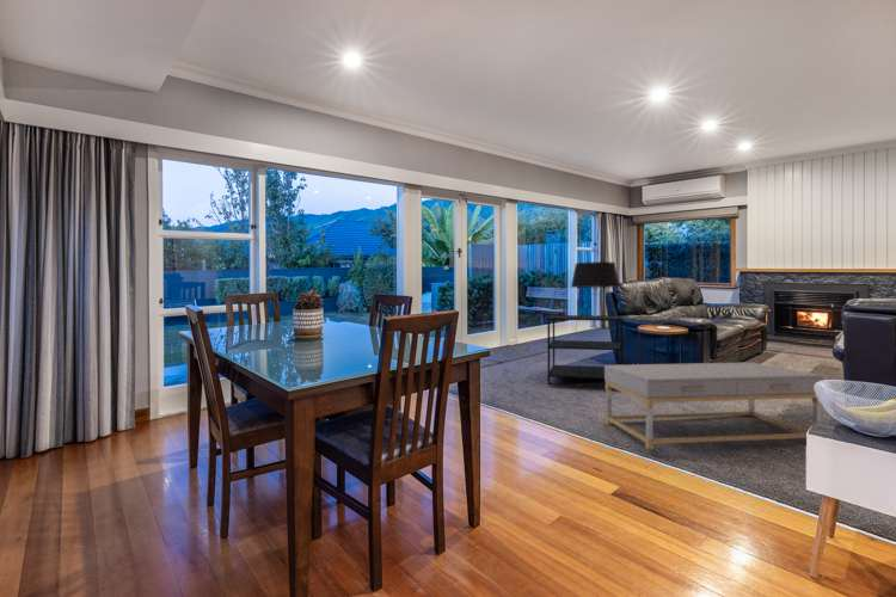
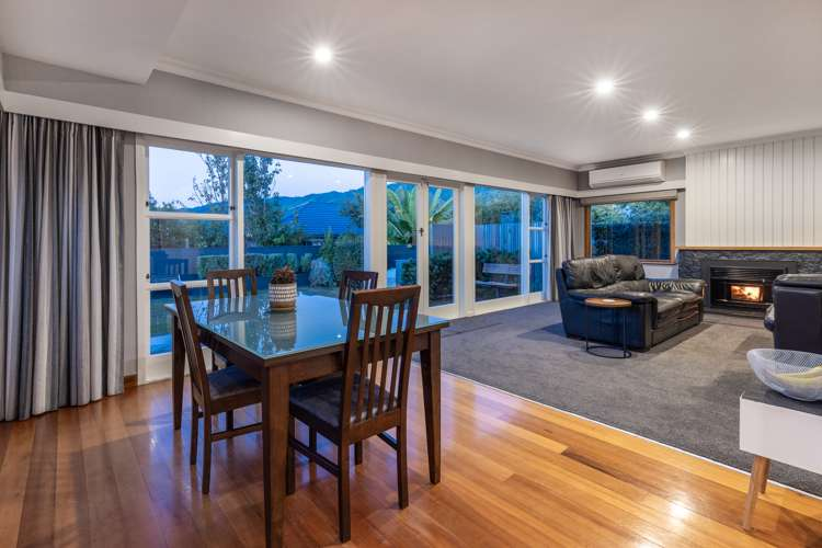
- coffee table (706, 400)
- side table (584, 347)
- table lamp (595, 289)
